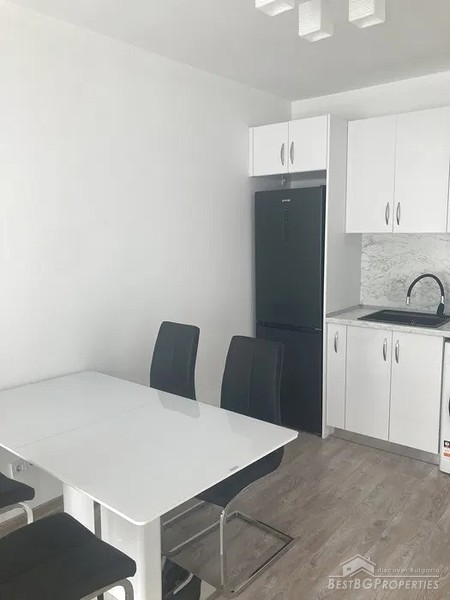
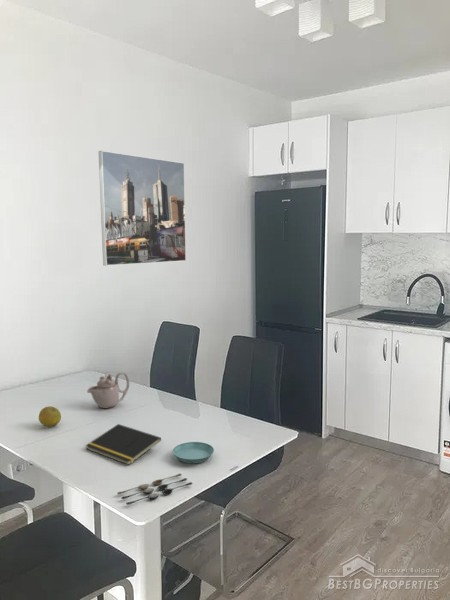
+ notepad (123, 443)
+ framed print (146, 211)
+ teapot (108, 389)
+ saucer (193, 453)
+ fruit (49, 416)
+ spoon (153, 489)
